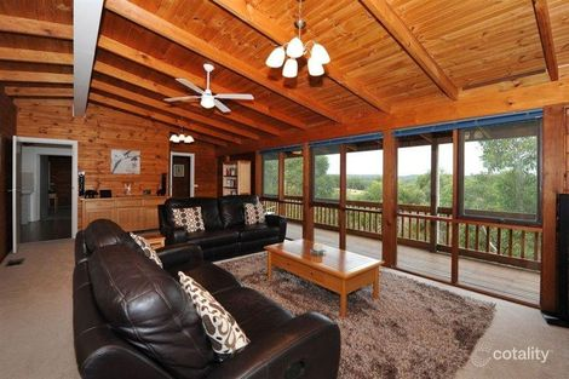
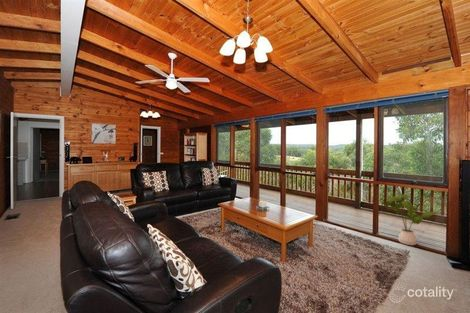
+ house plant (409, 218)
